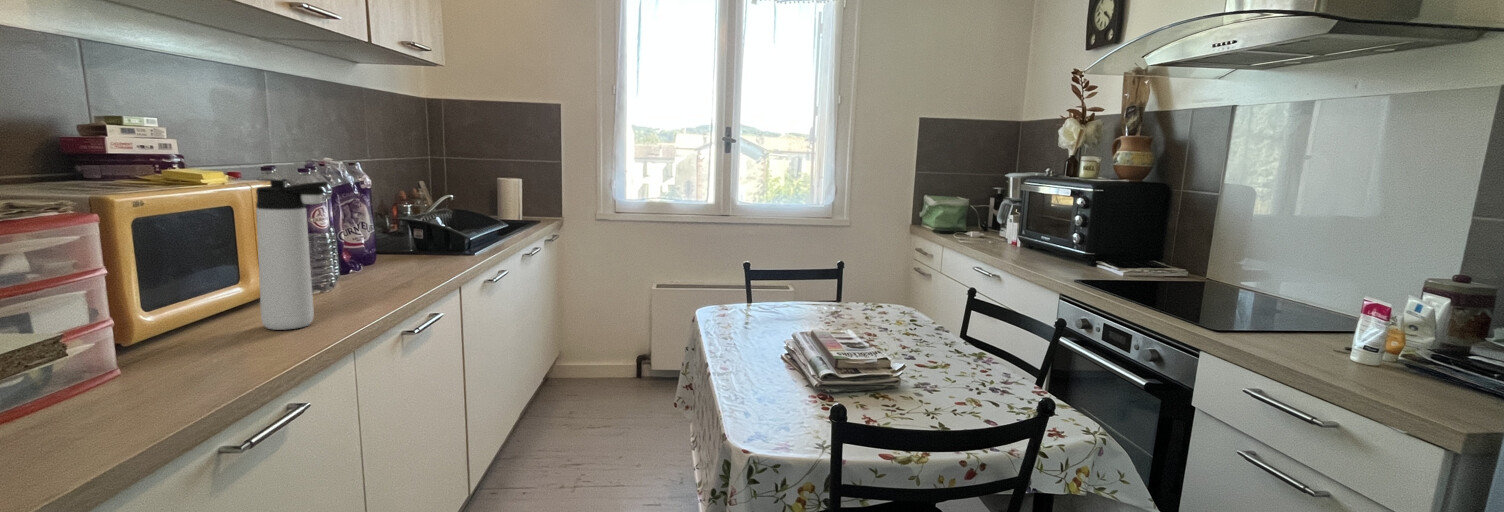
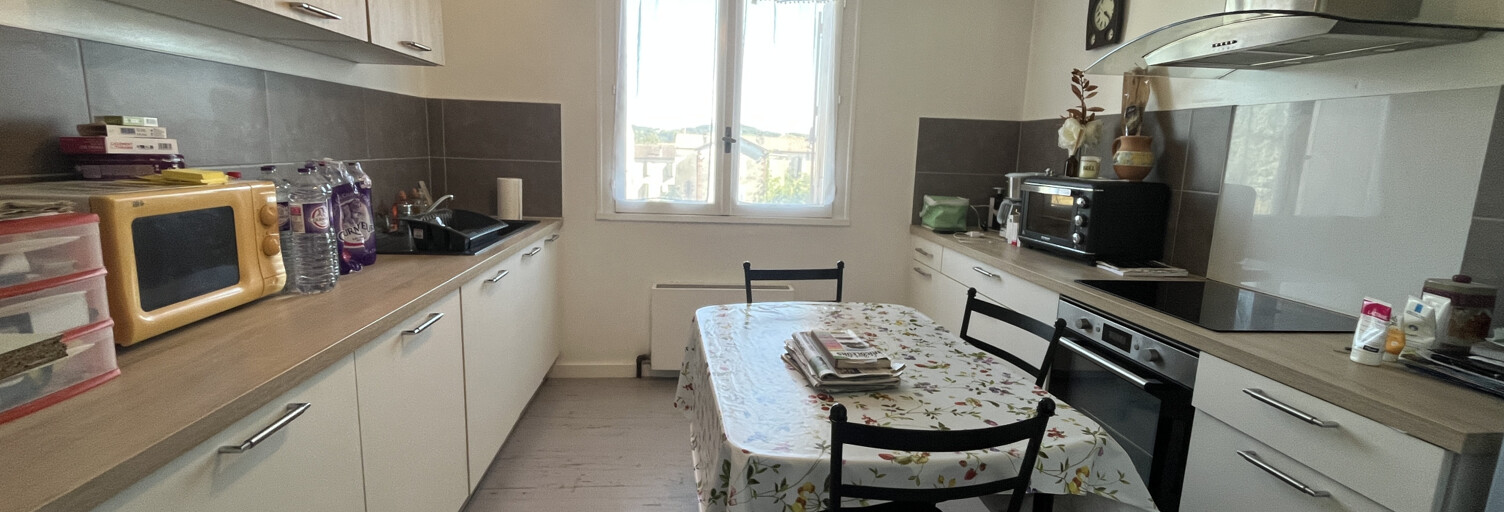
- thermos bottle (295, 253)
